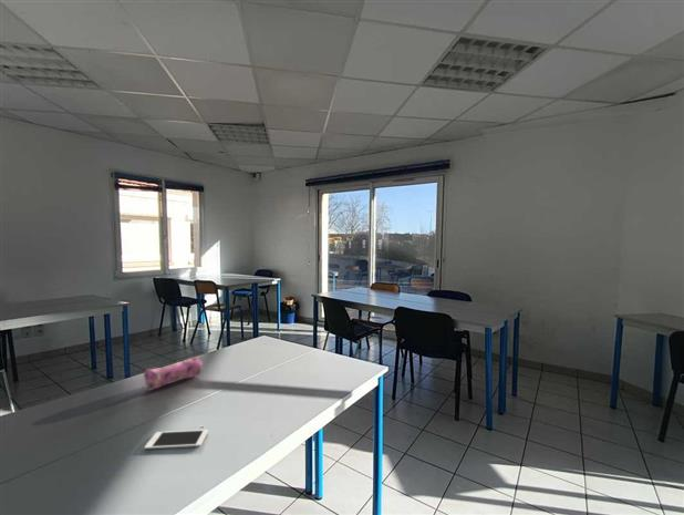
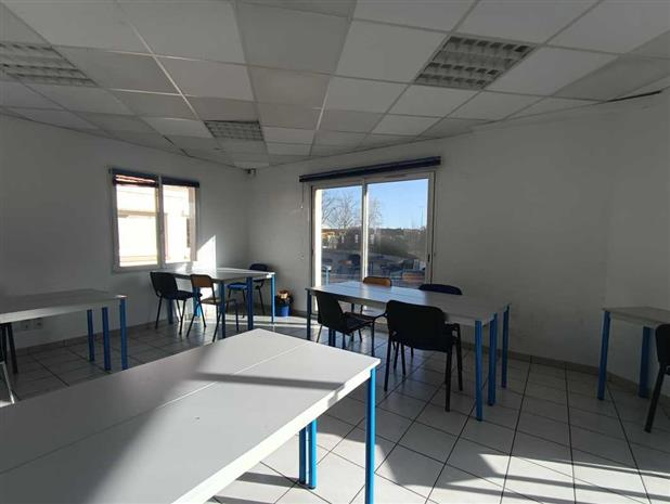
- pencil case (174, 372)
- cell phone (177, 439)
